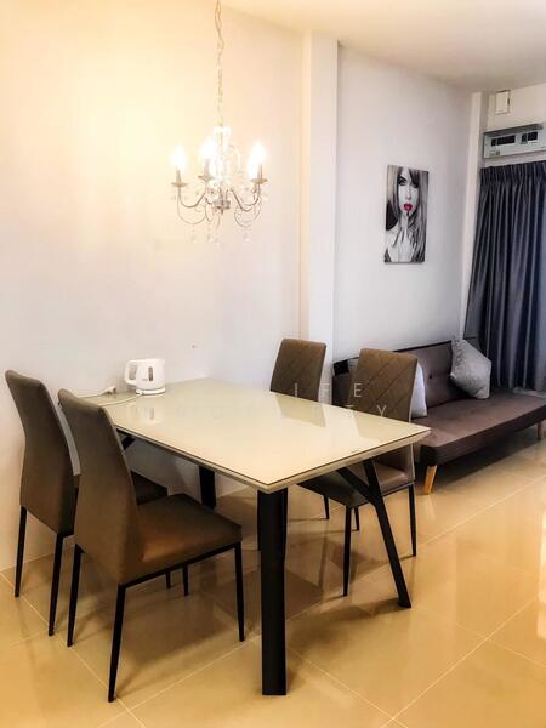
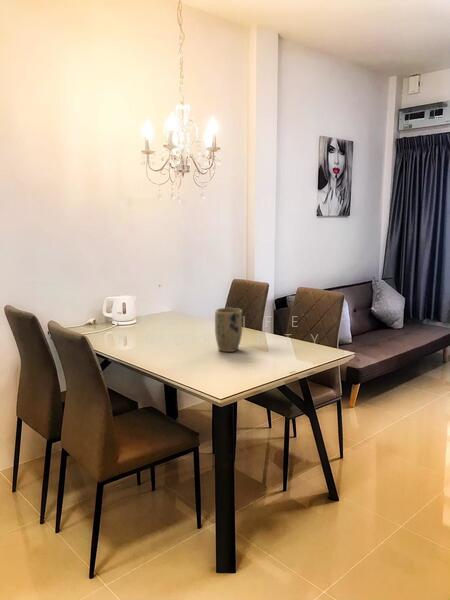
+ plant pot (228, 330)
